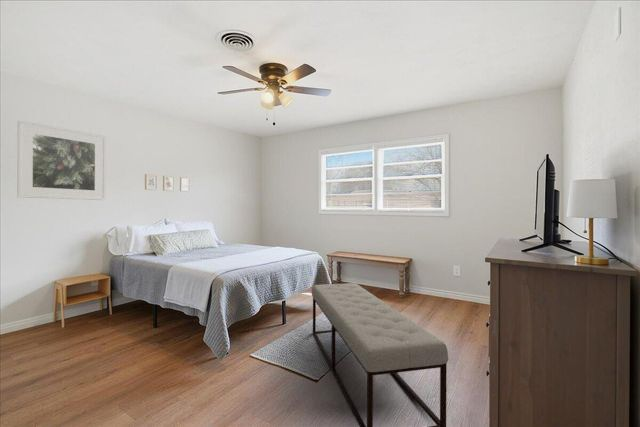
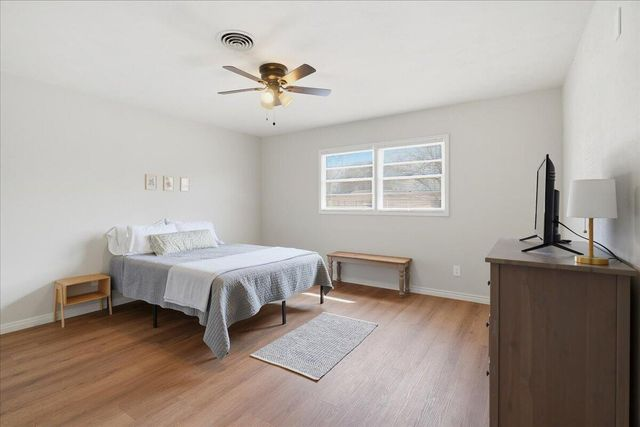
- bench (360, 336)
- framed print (65, 164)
